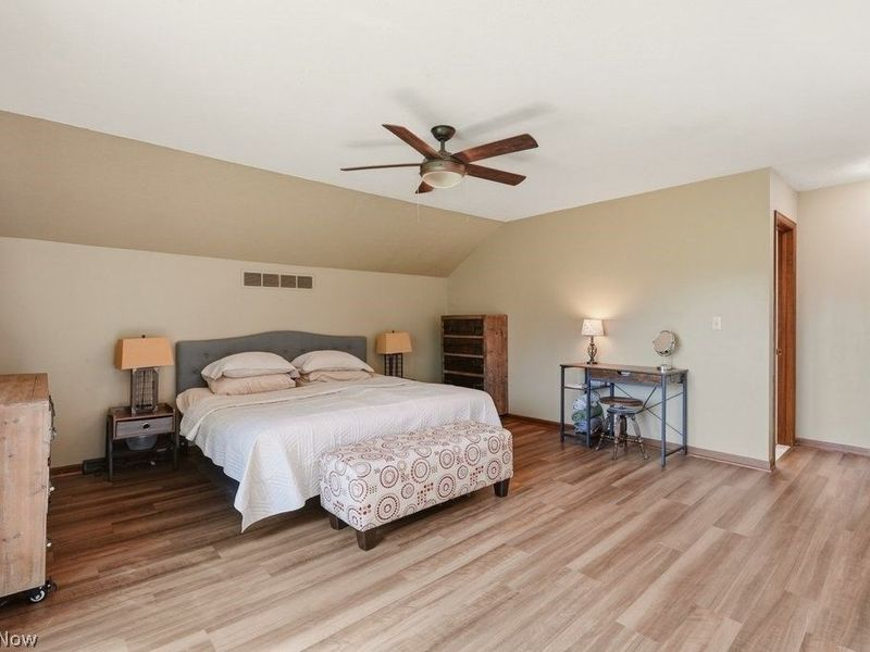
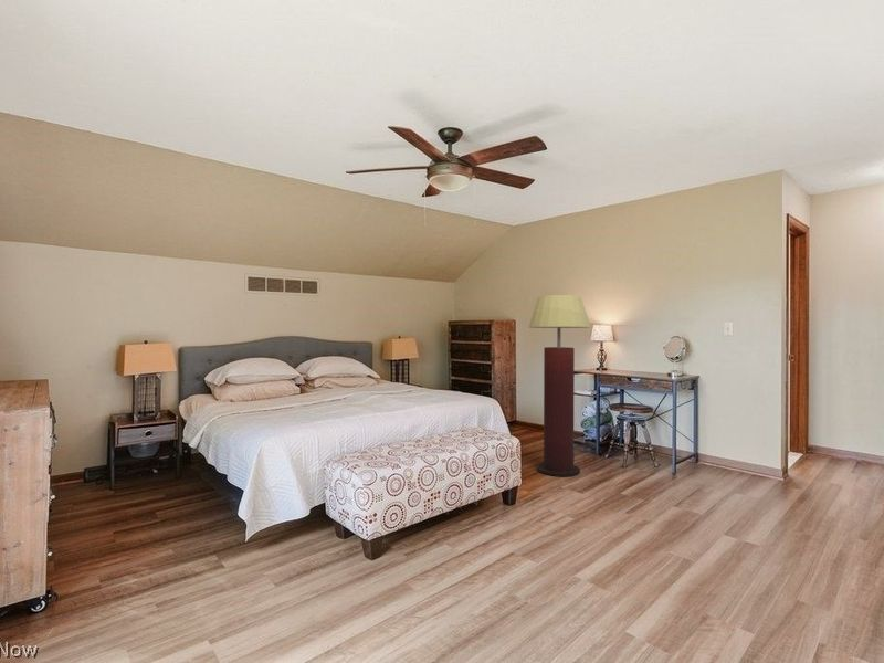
+ floor lamp (558, 383)
